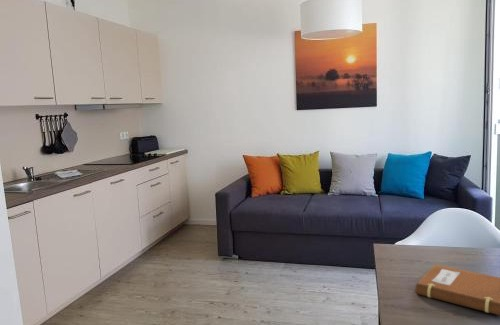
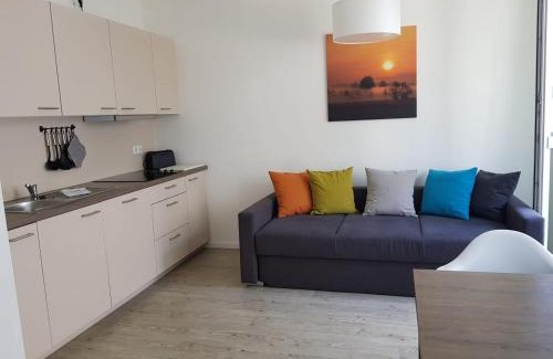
- notebook (462, 287)
